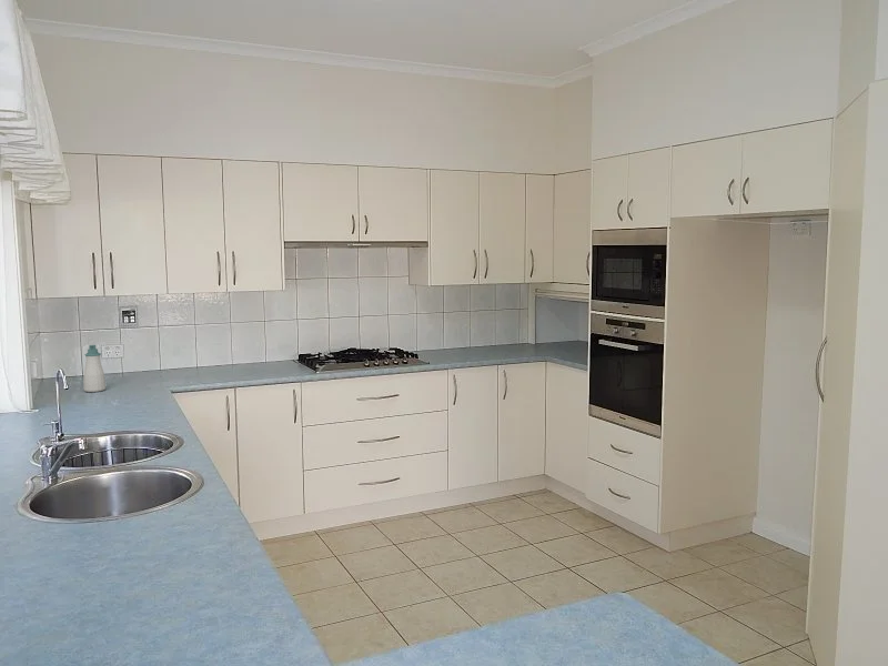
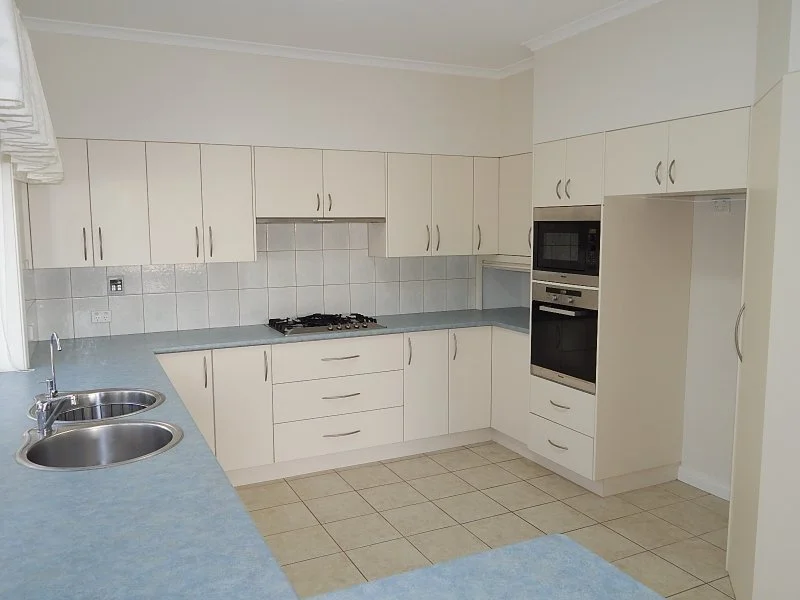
- soap bottle (93, 367)
